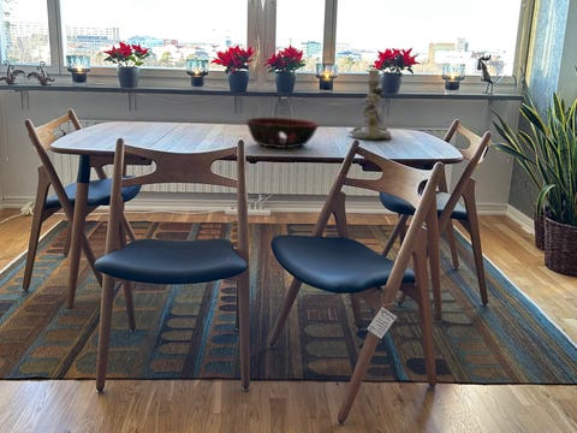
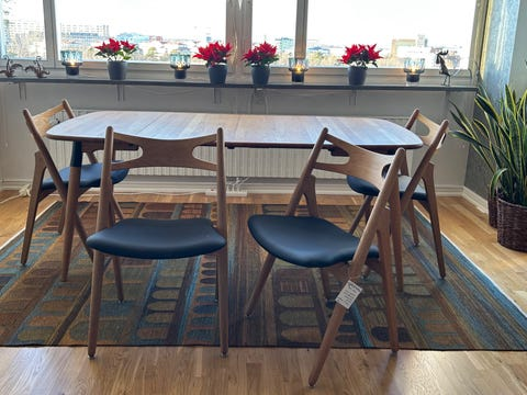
- candlestick (371, 103)
- decorative bowl (282, 132)
